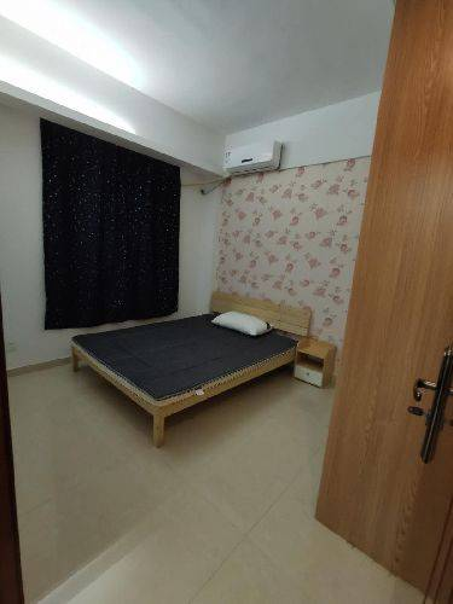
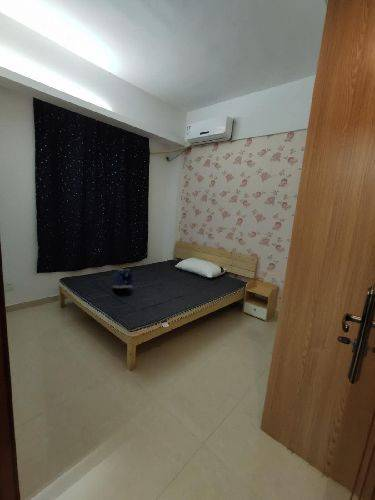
+ tote bag (122, 278)
